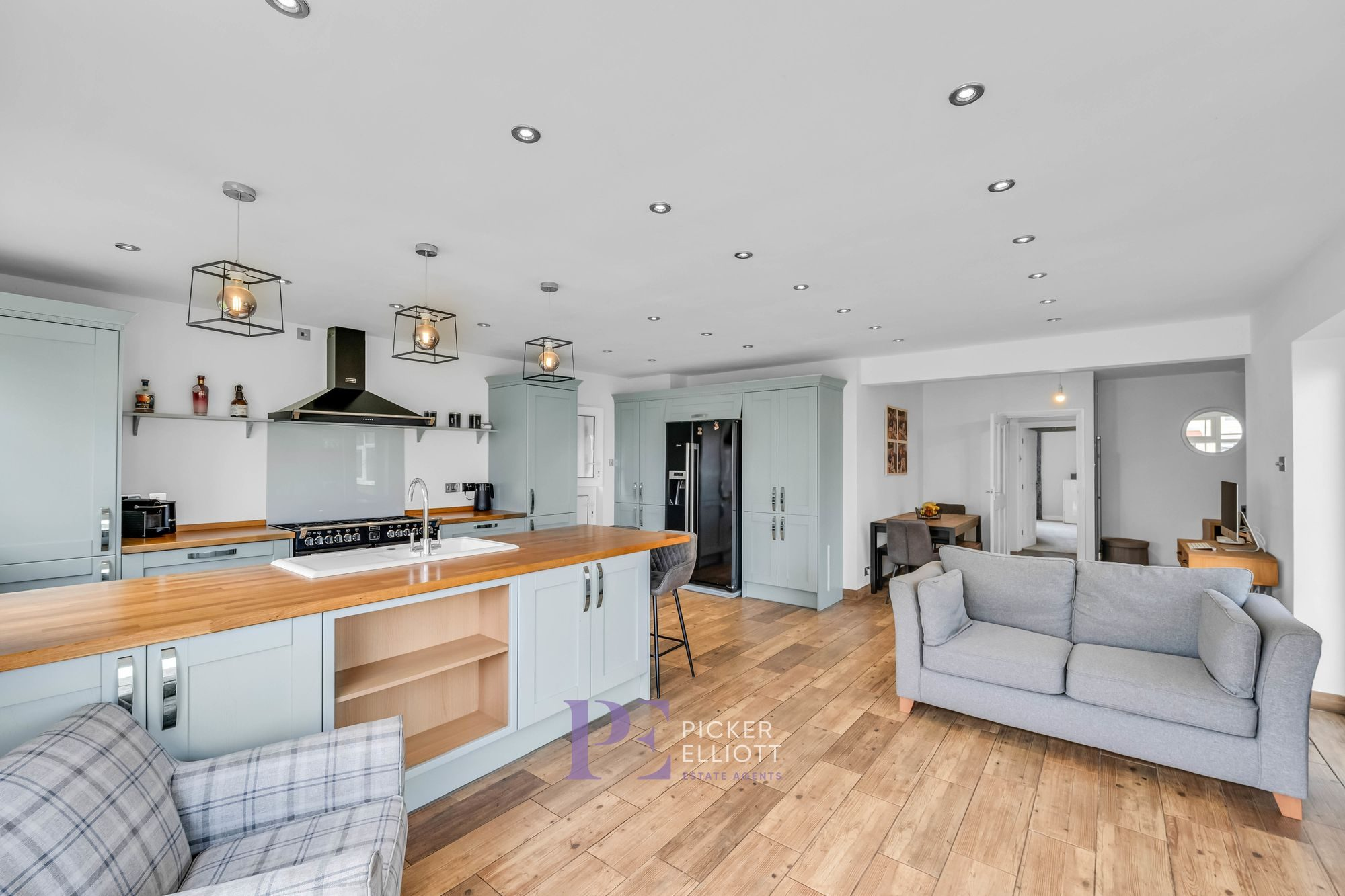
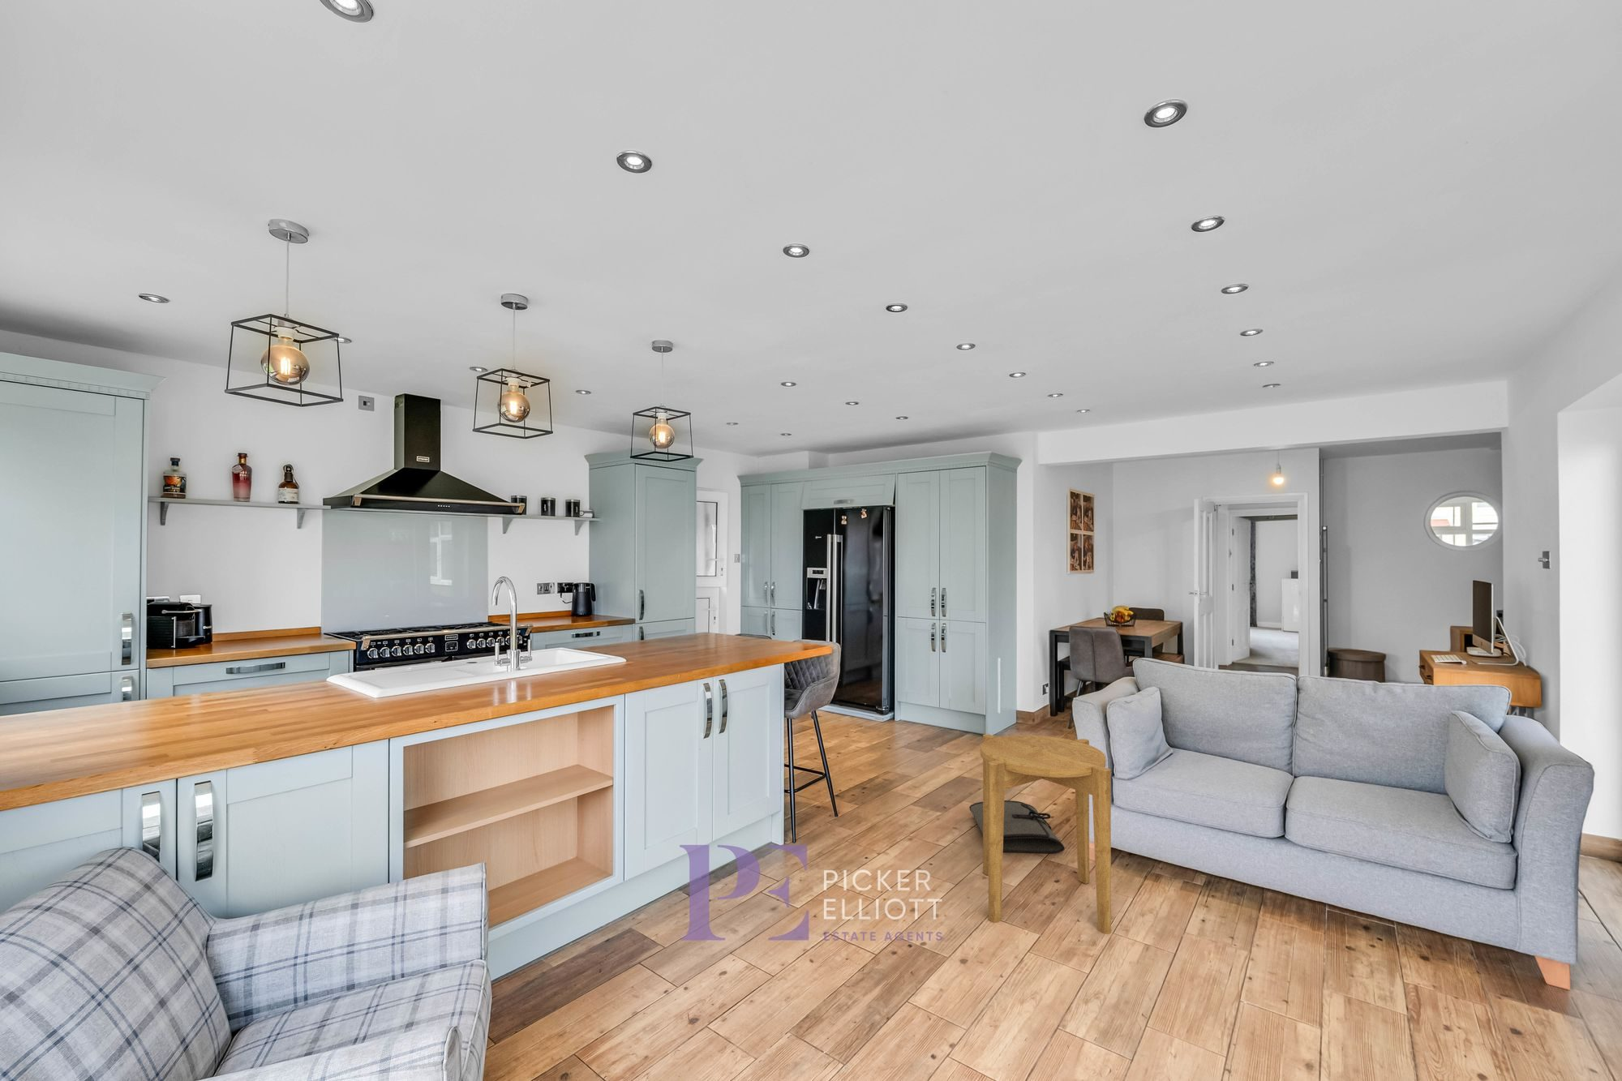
+ side table (1076, 825)
+ tool roll (1014, 819)
